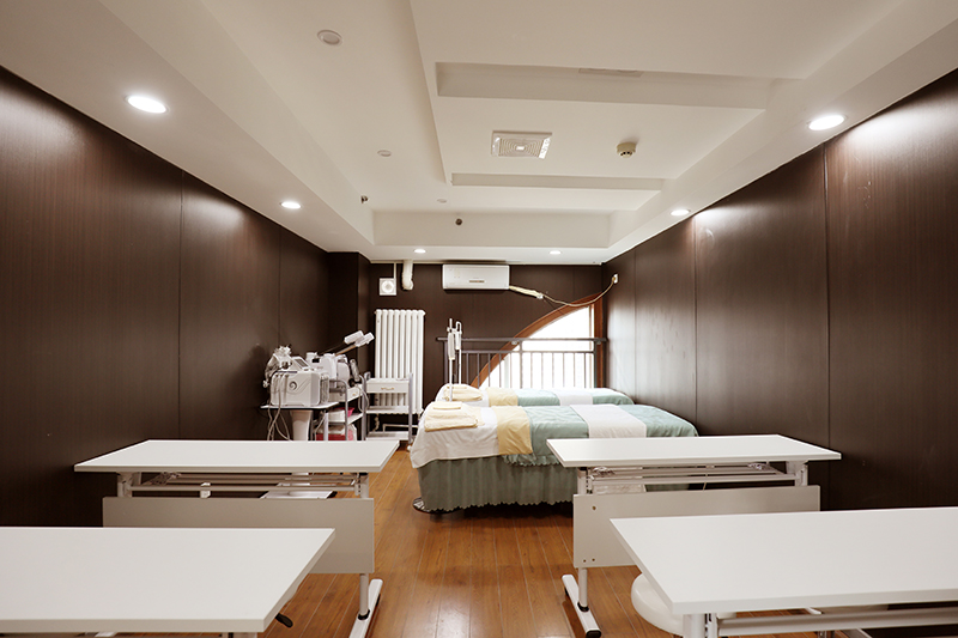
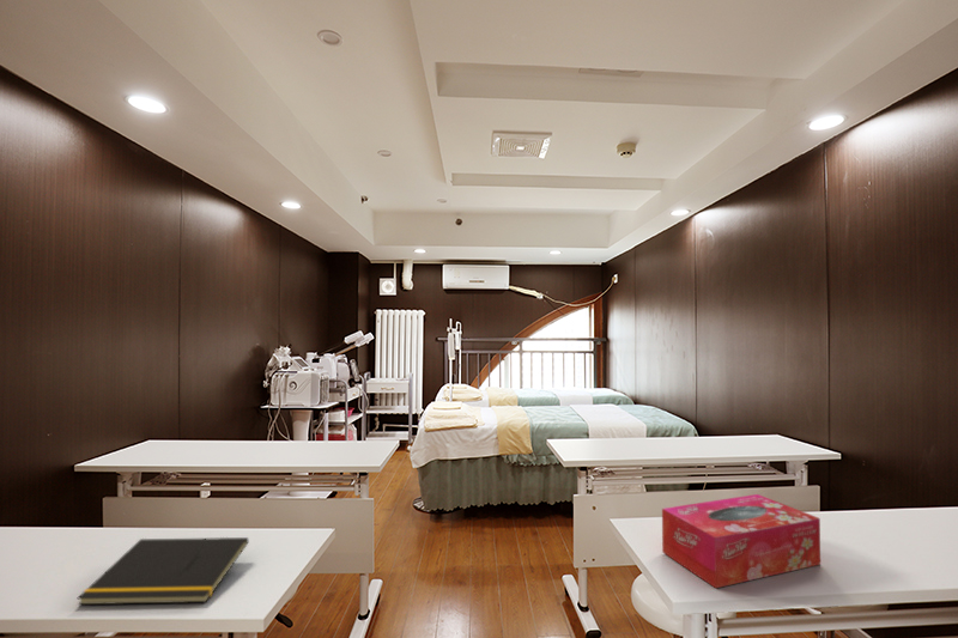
+ tissue box (739, 535)
+ notepad (170, 567)
